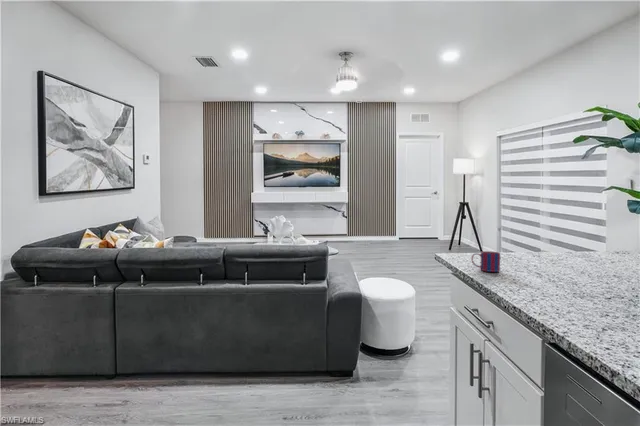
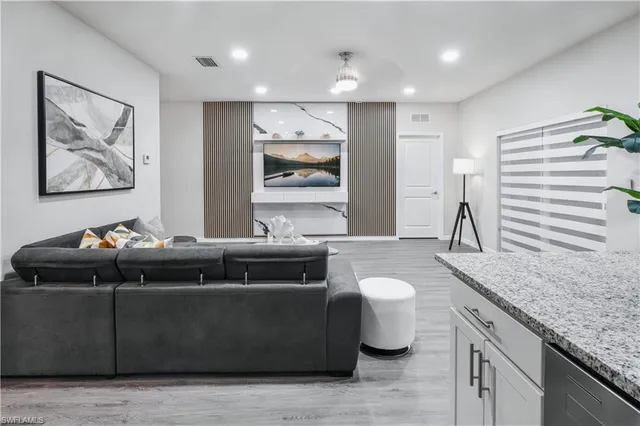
- mug (485, 261)
